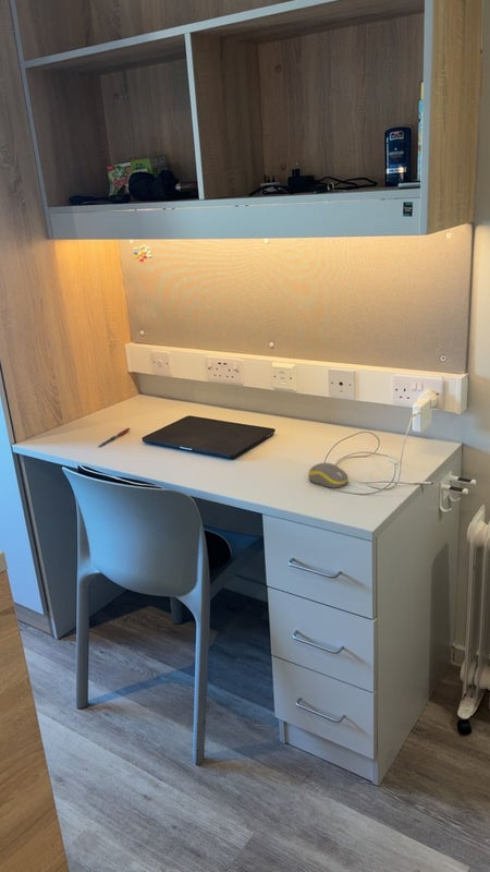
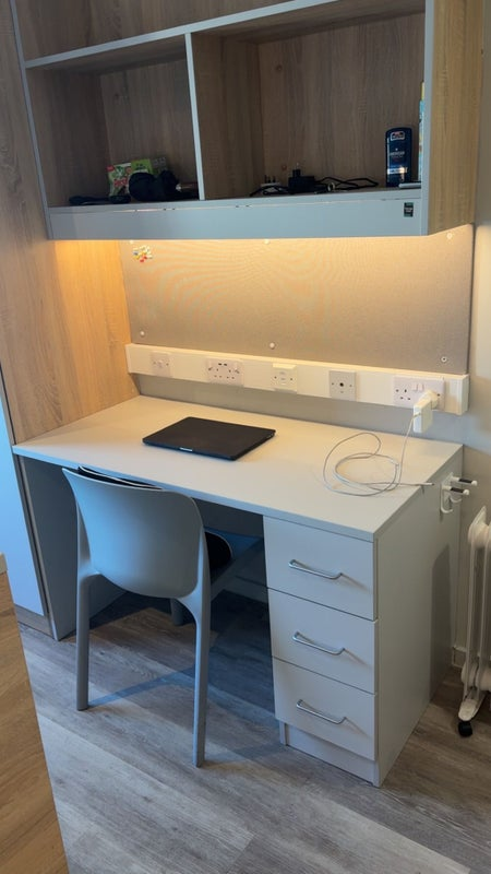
- computer mouse (328, 473)
- pen (114, 436)
